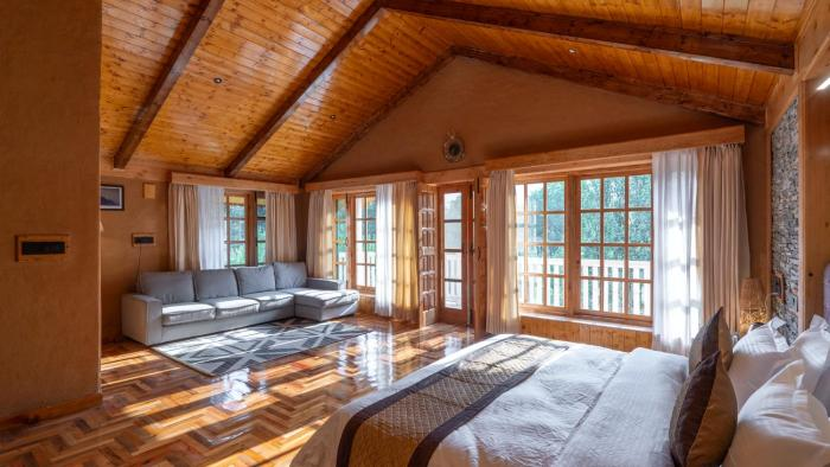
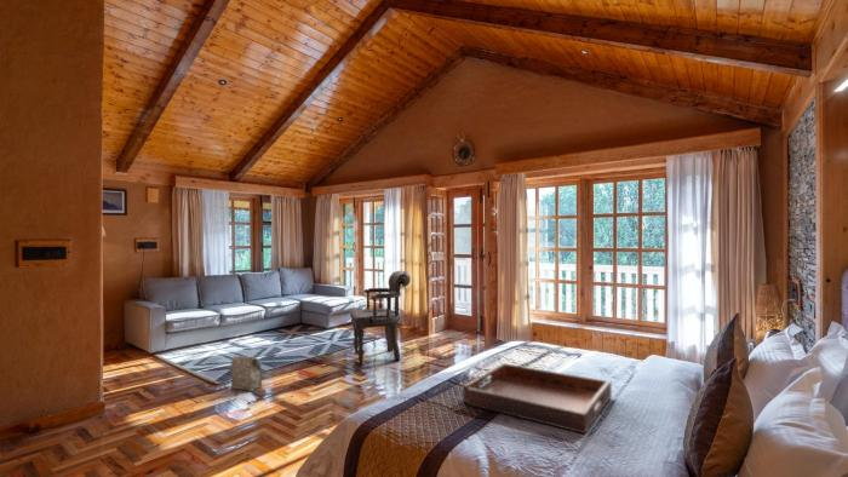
+ armchair (380, 314)
+ bag (246, 370)
+ serving tray (537, 391)
